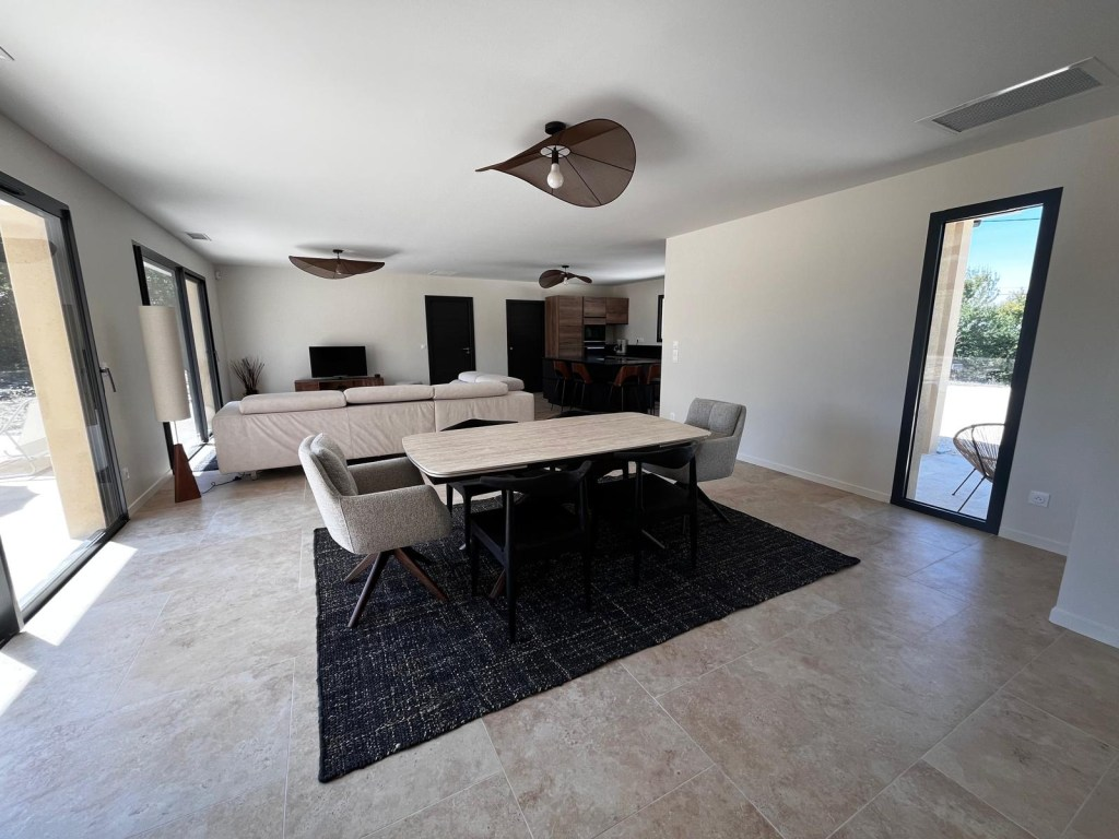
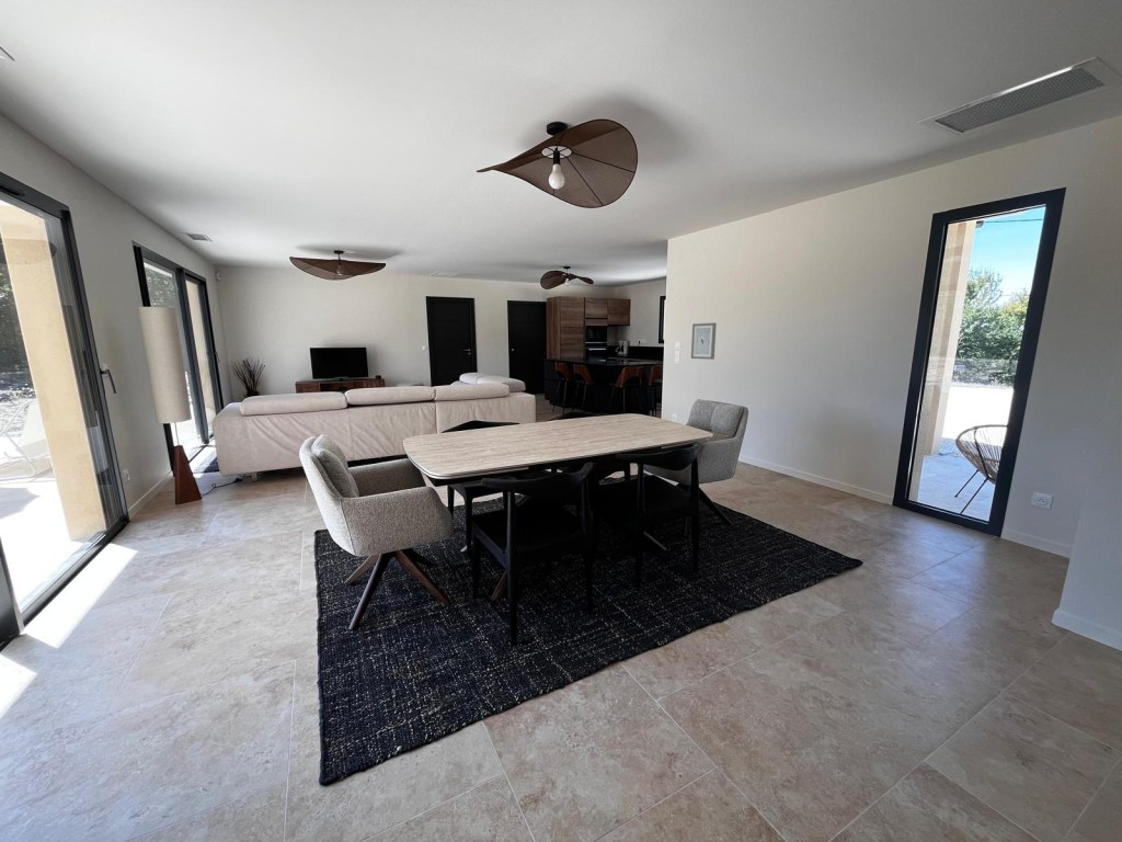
+ wall art (702, 341)
